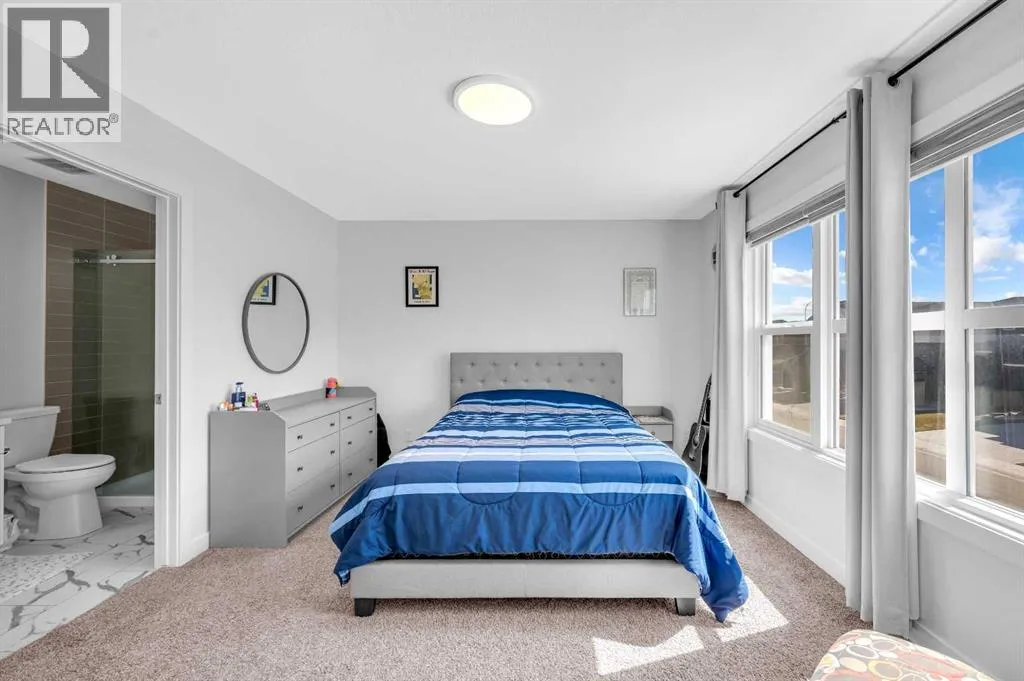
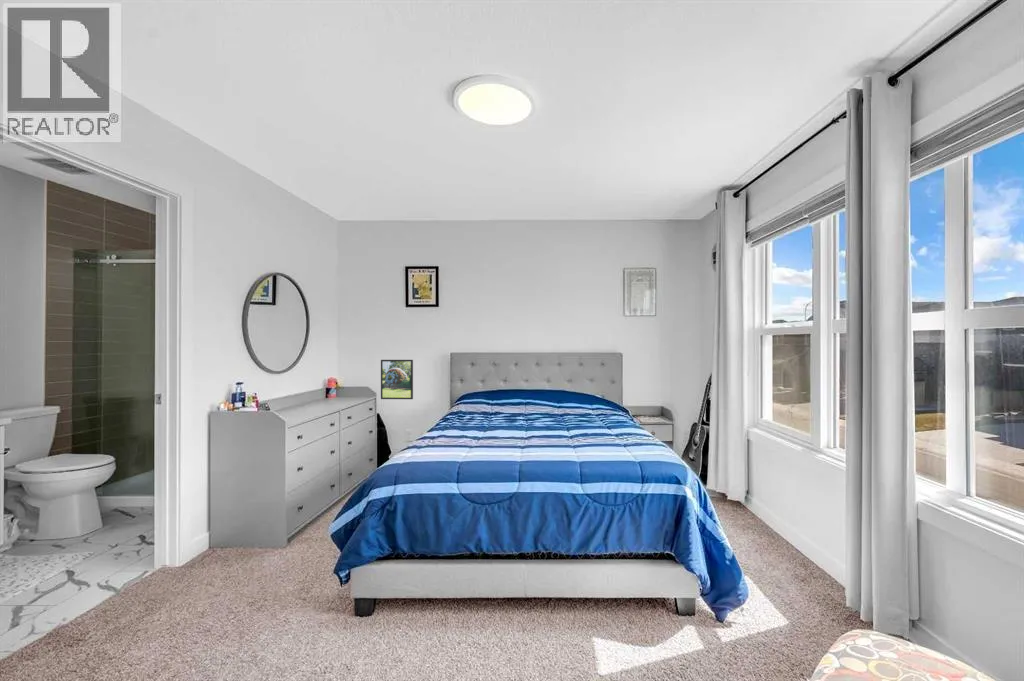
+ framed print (396, 379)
